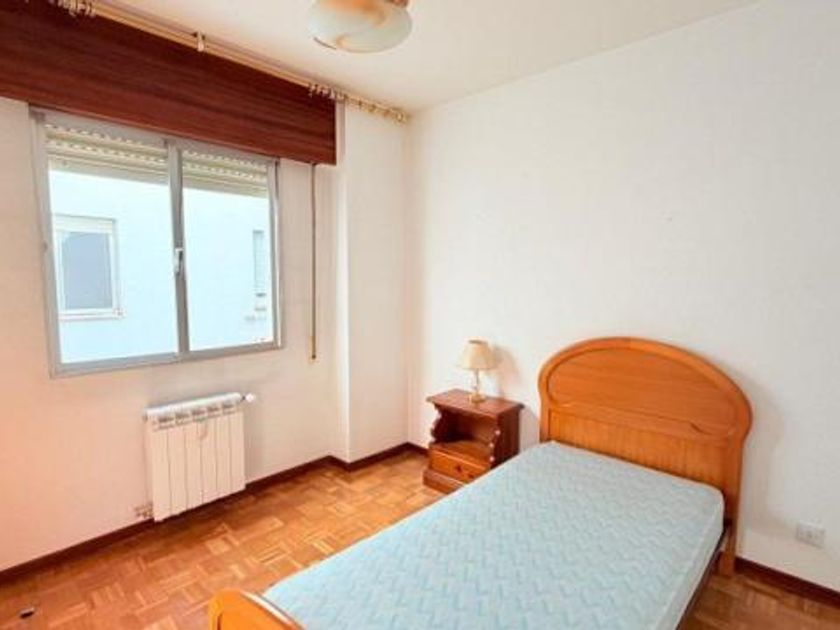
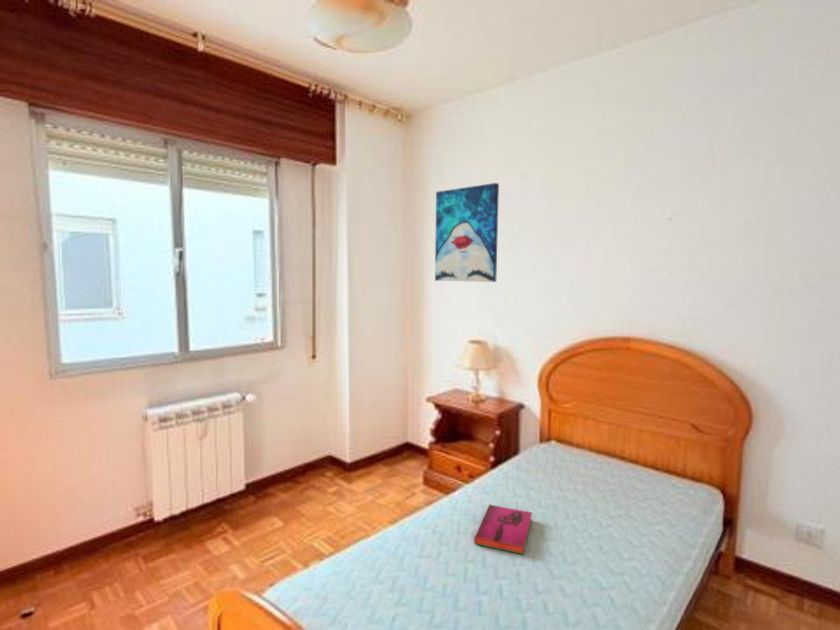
+ hardback book (504, 527)
+ wall art (464, 235)
